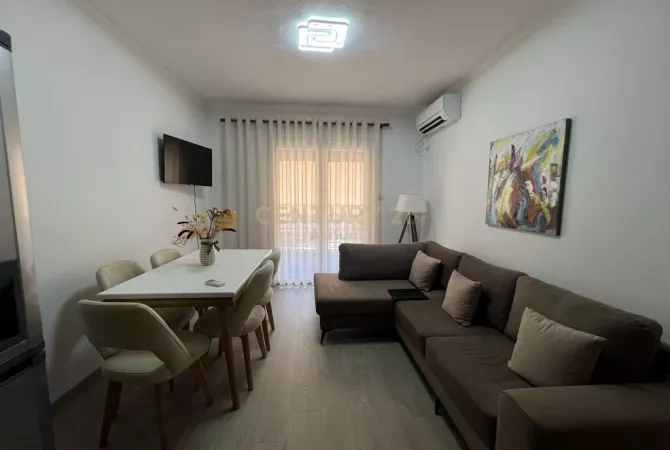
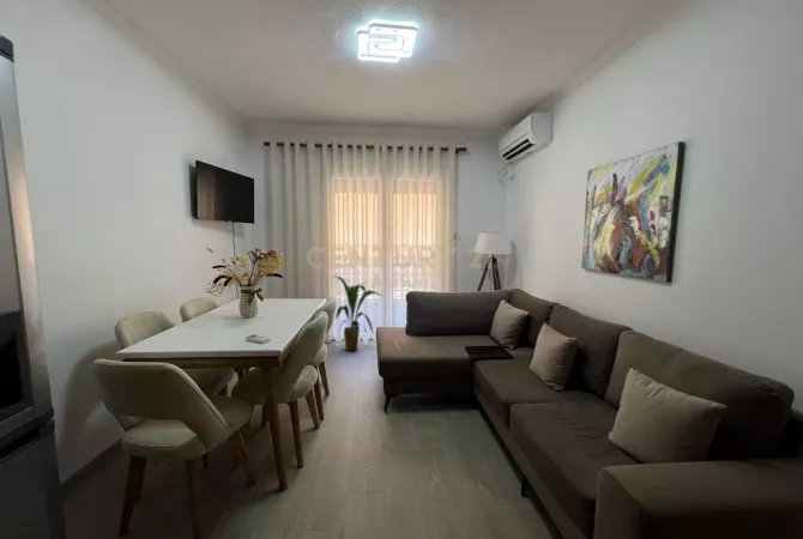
+ house plant (358, 313)
